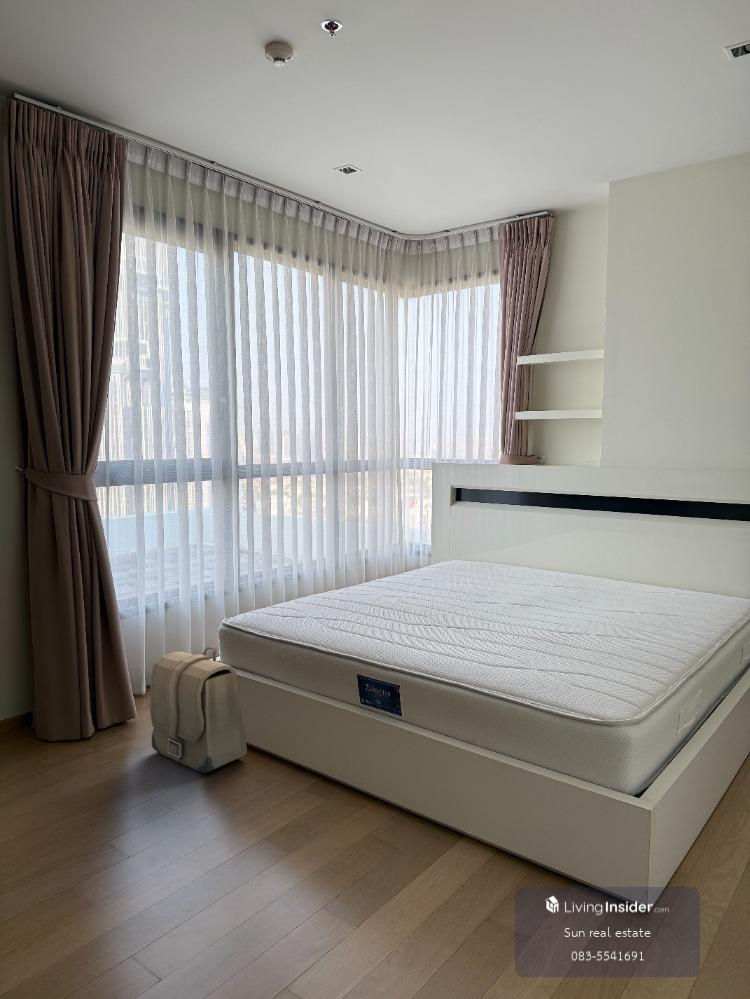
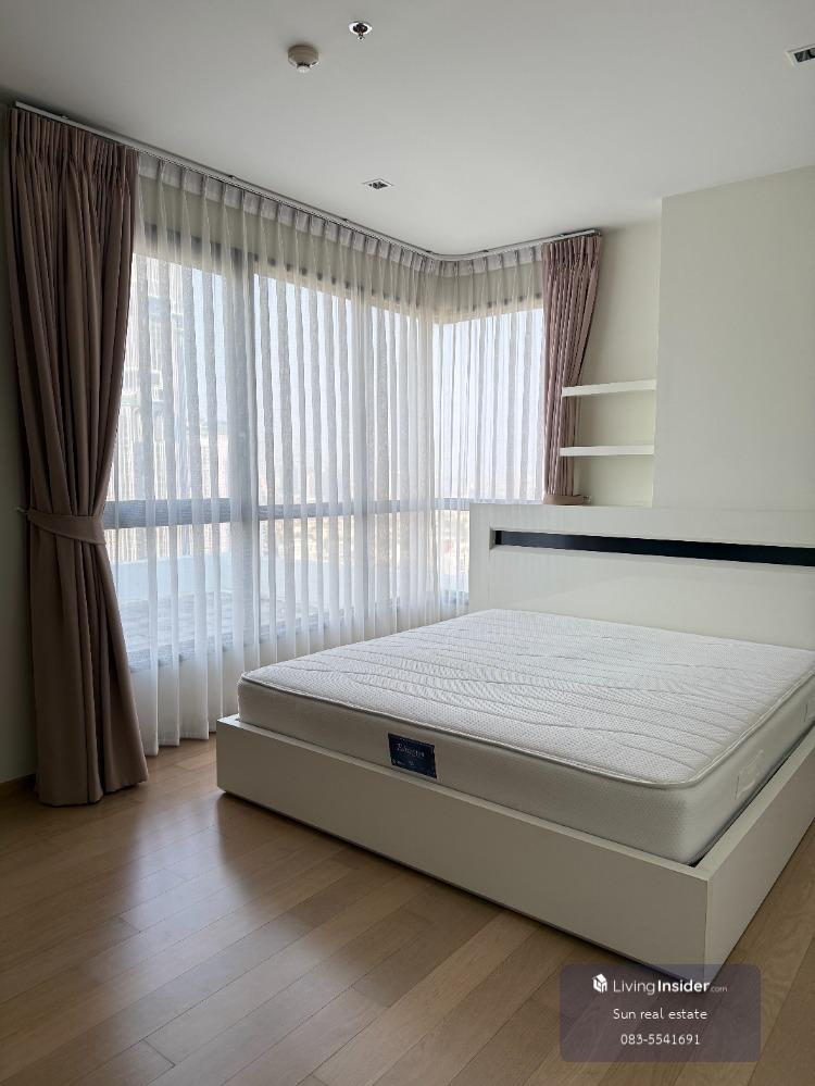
- backpack (193, 705)
